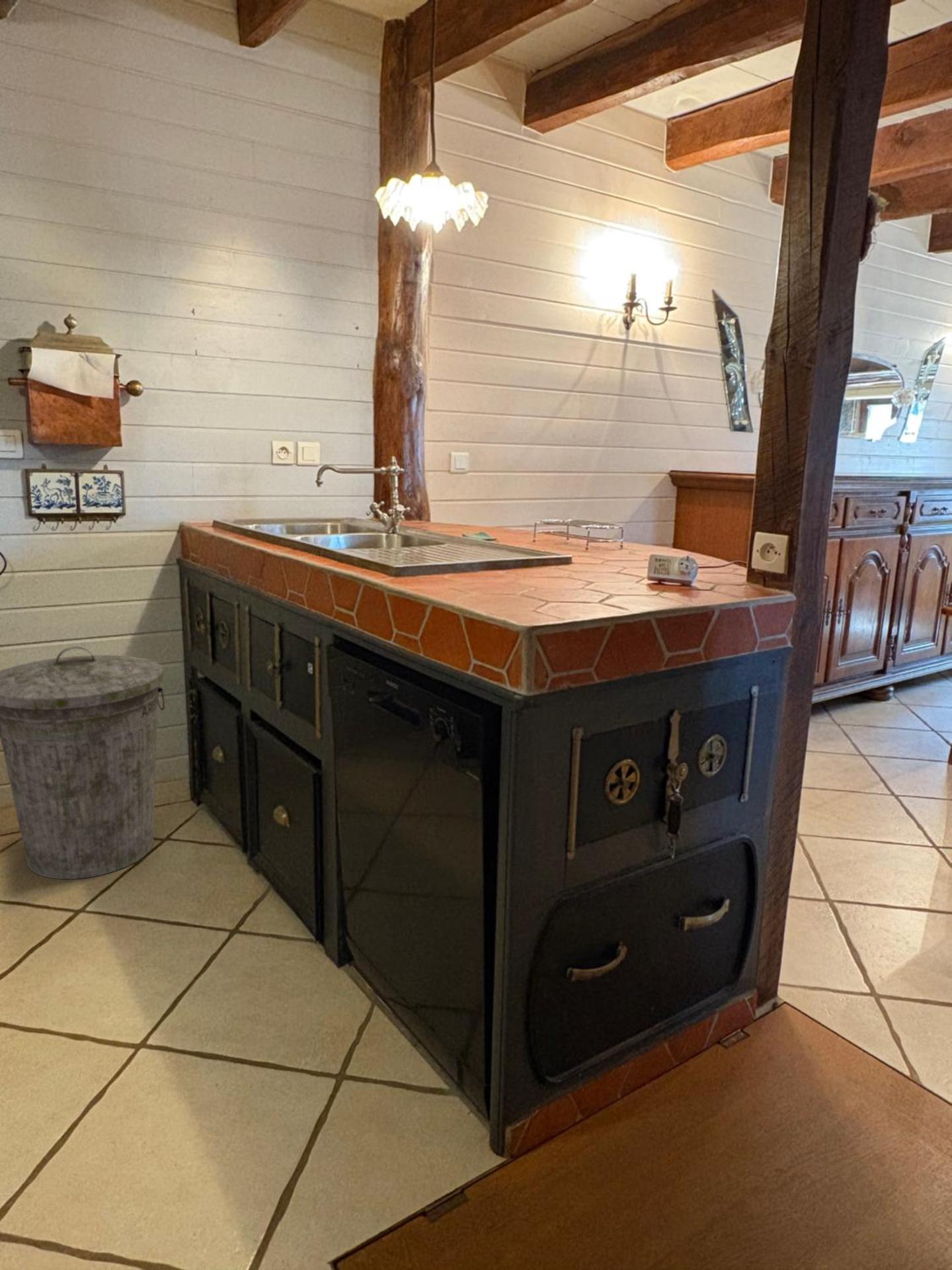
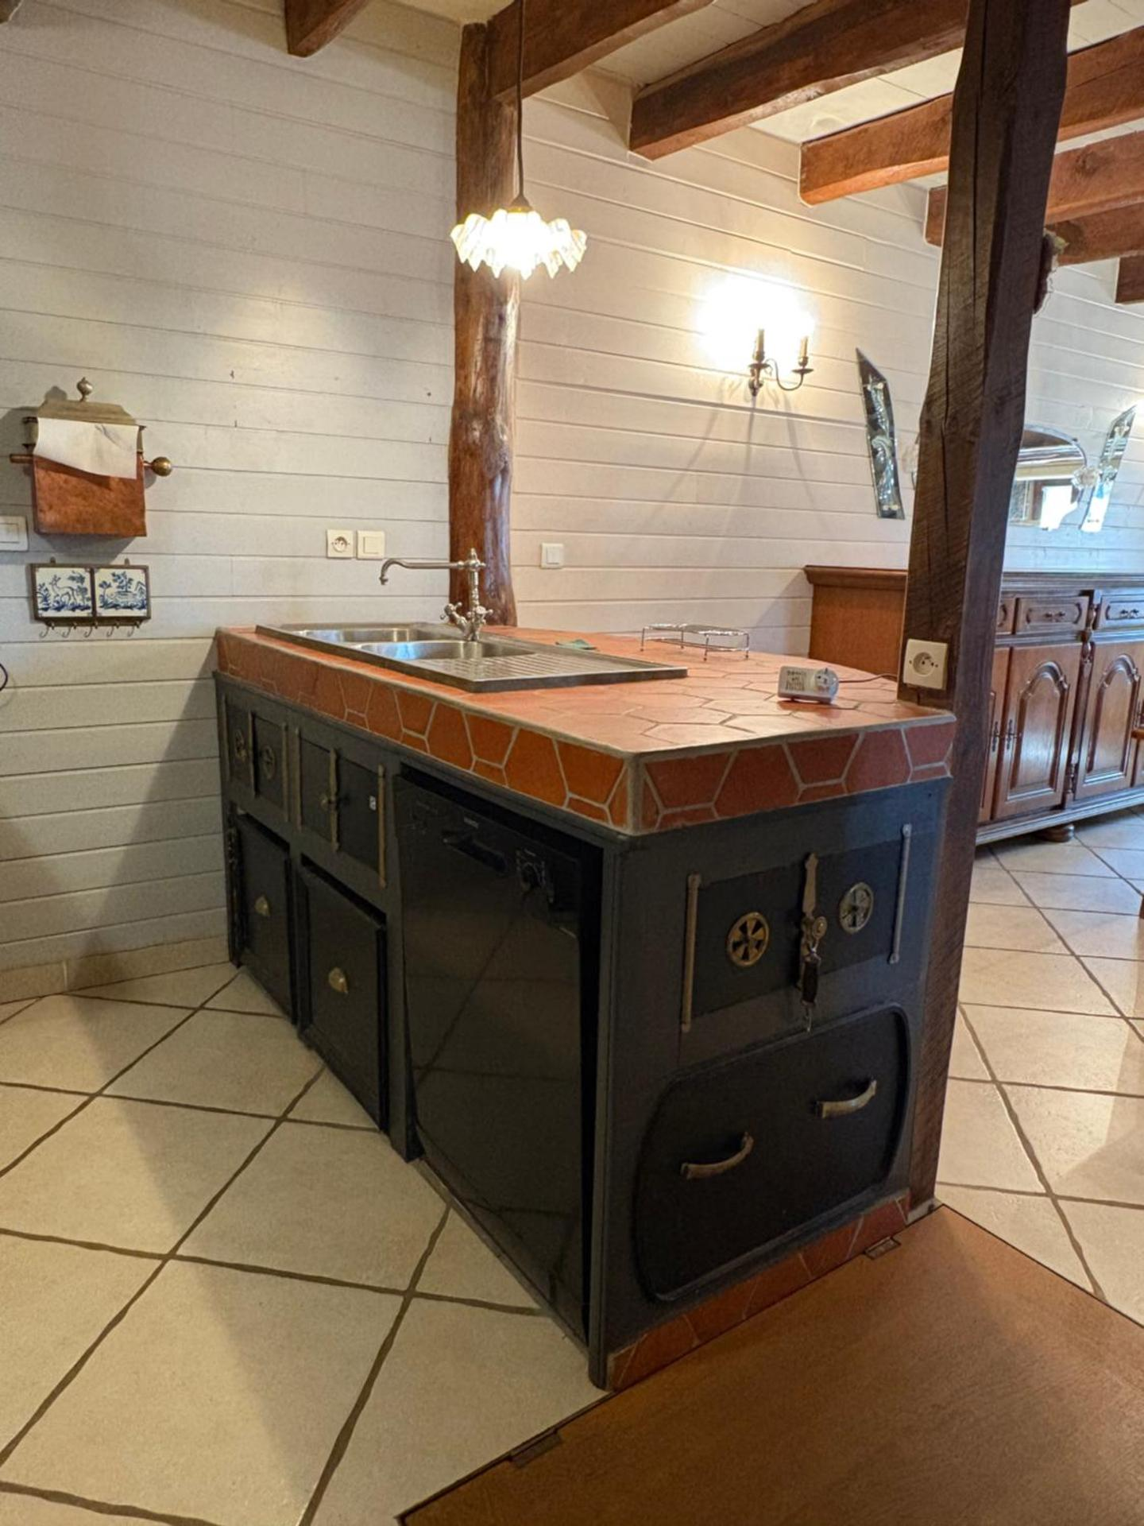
- trash can (83, 751)
